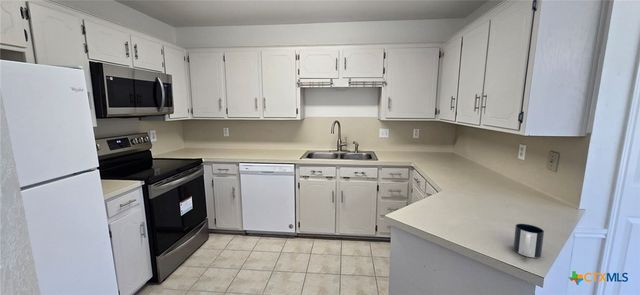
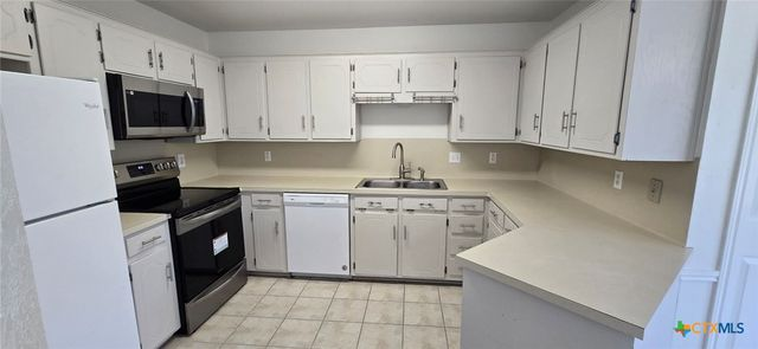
- mug (527, 241)
